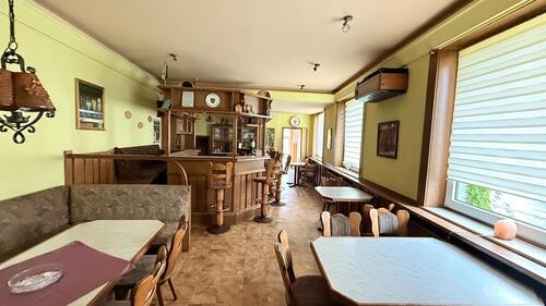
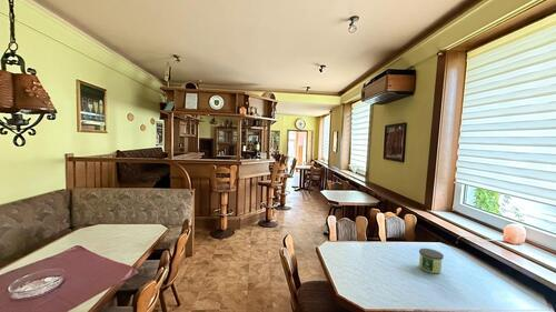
+ candle (430, 261)
